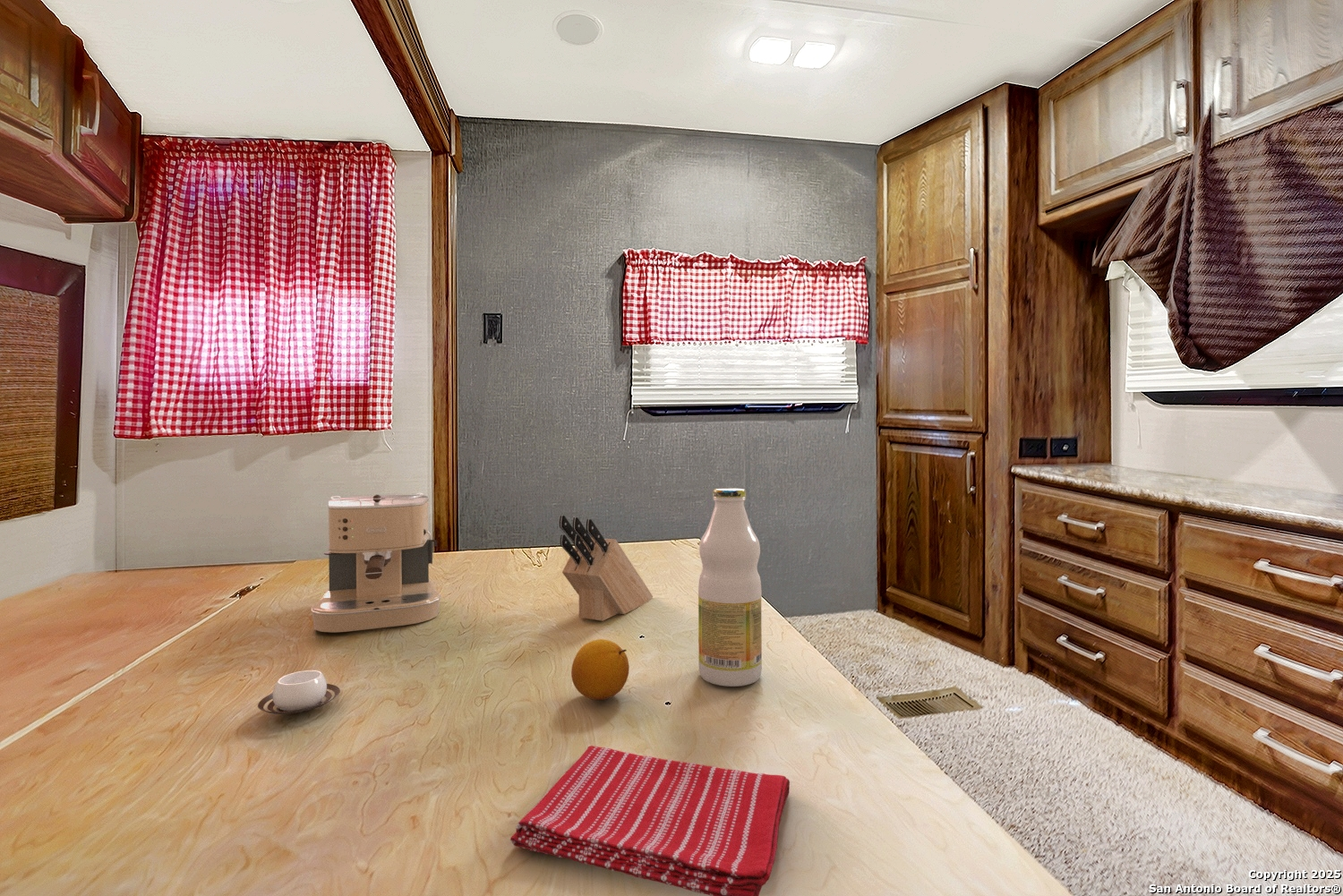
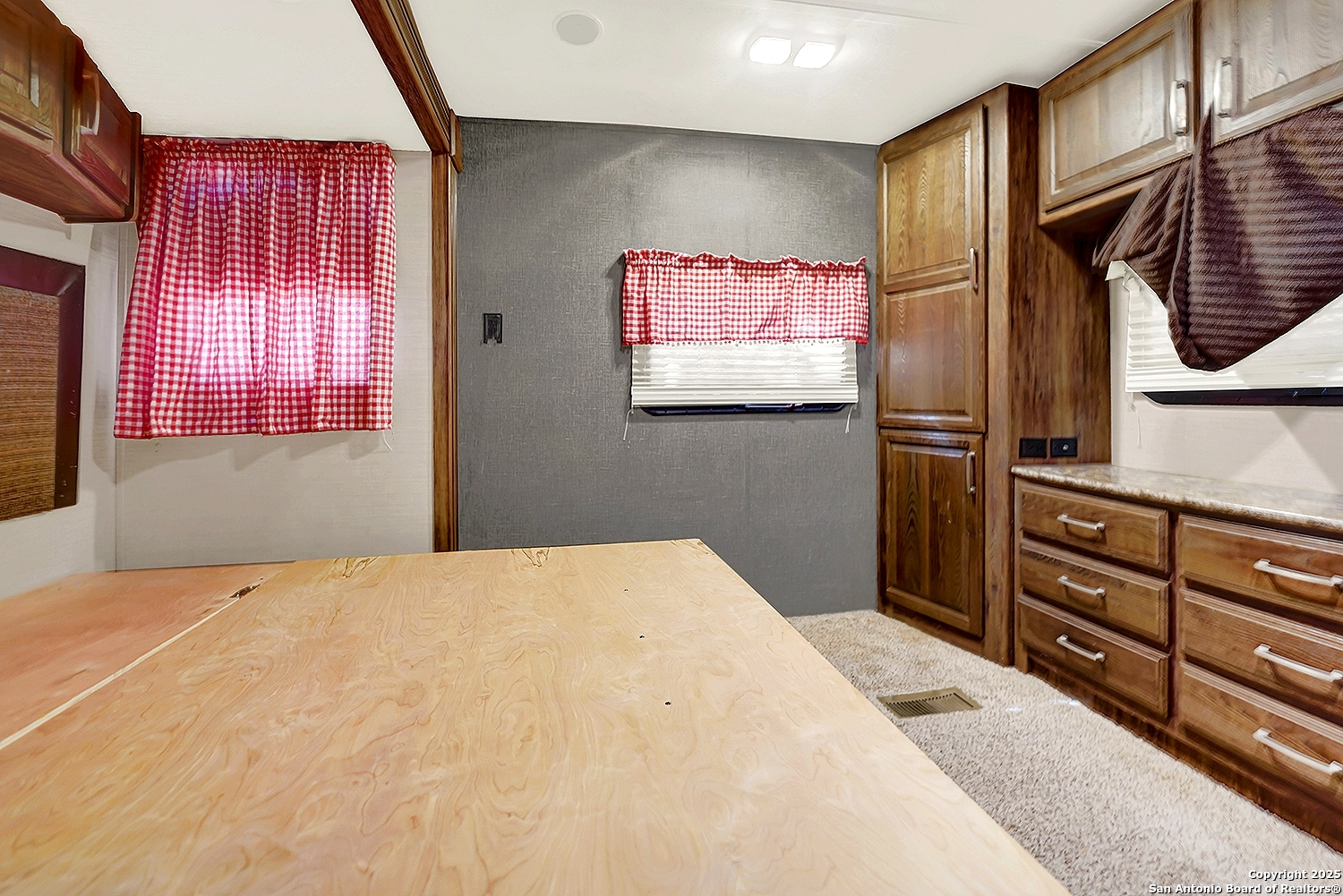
- coffee maker (379, 554)
- bottle (730, 582)
- dish towel (661, 806)
- knife block (605, 561)
- fruit (600, 669)
- cup (300, 693)
